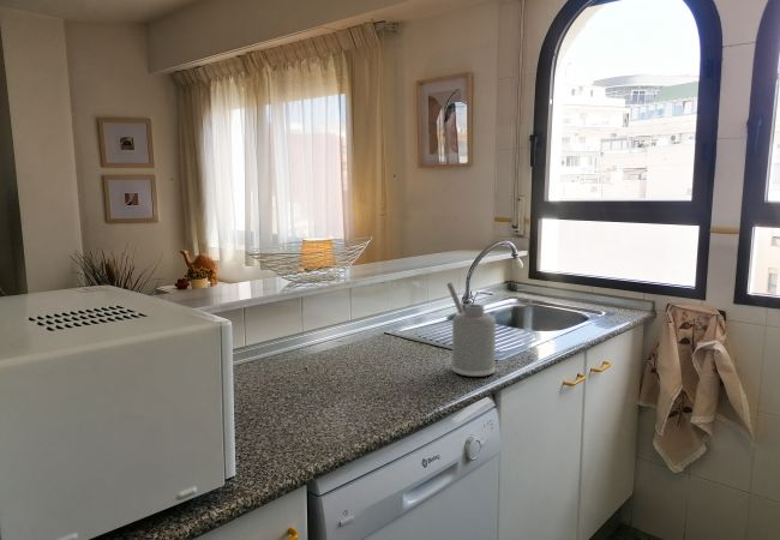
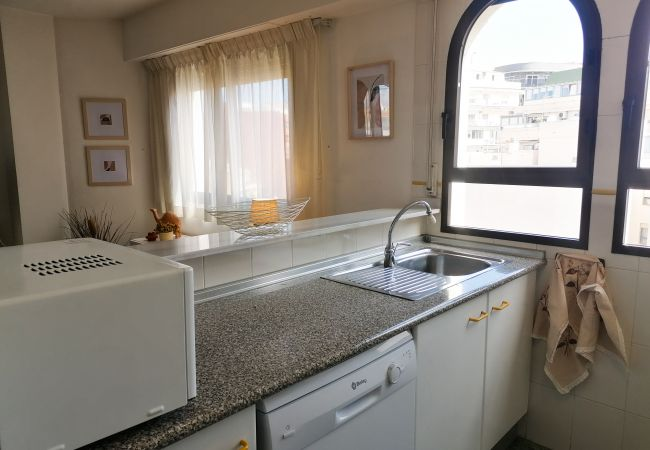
- soap dispenser (467, 326)
